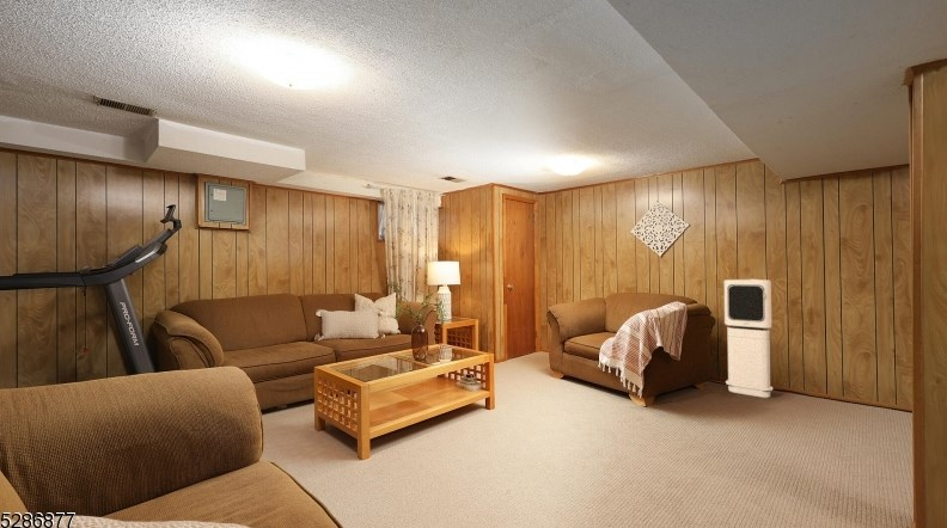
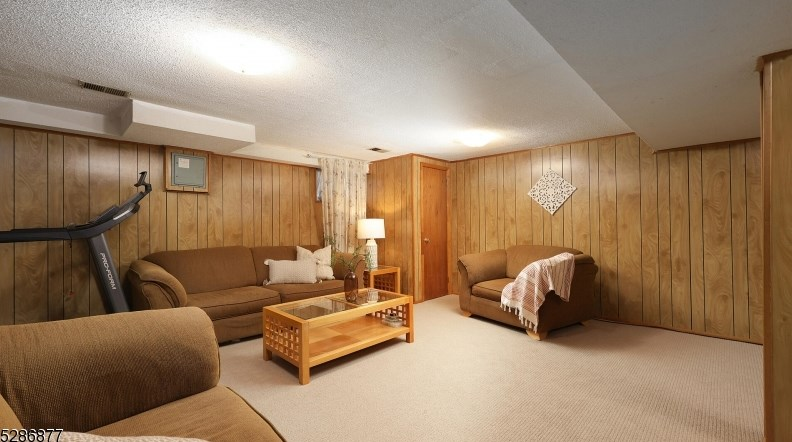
- air purifier (750, 334)
